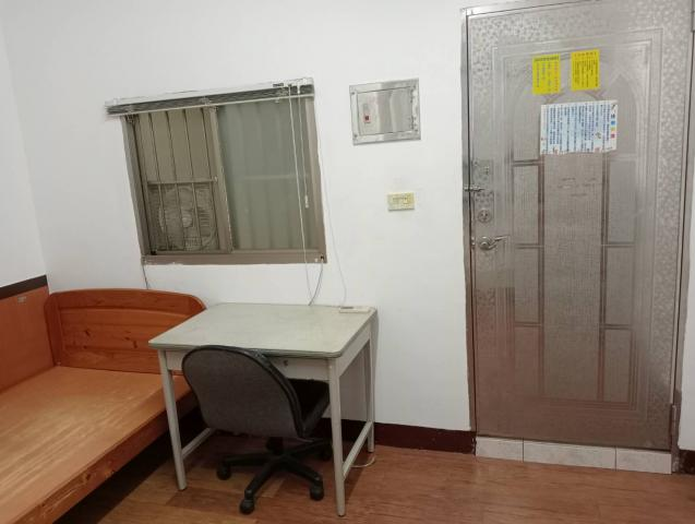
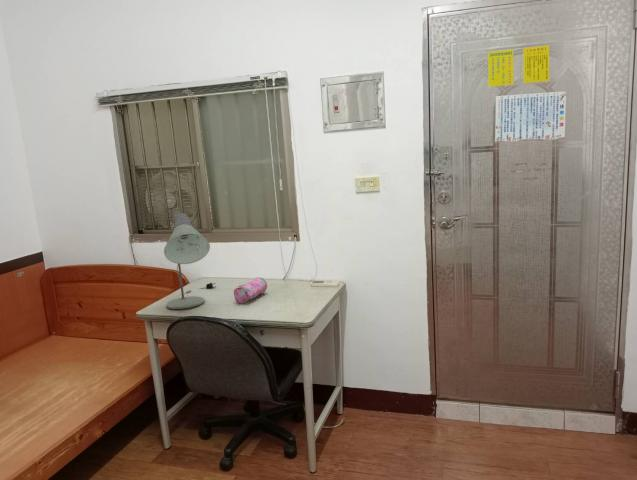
+ pencil case (250, 289)
+ desk lamp (192, 257)
